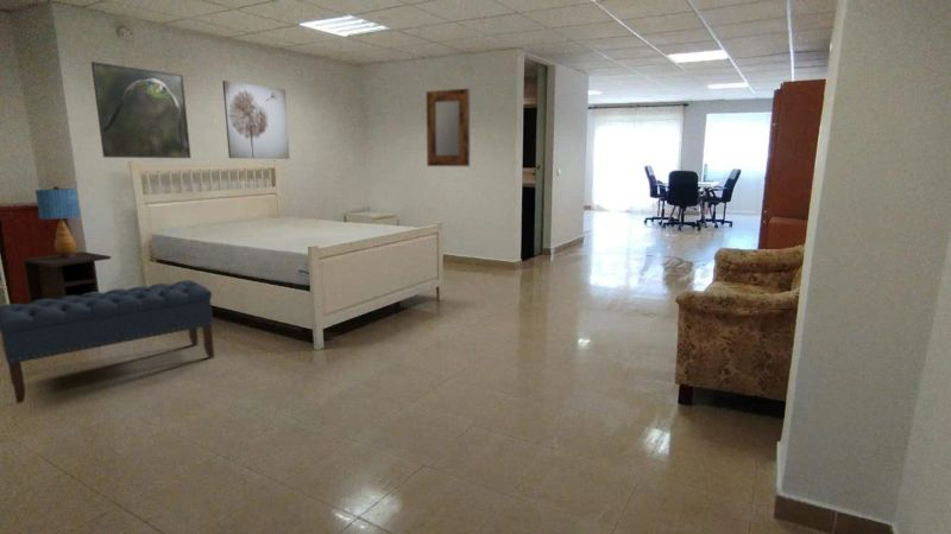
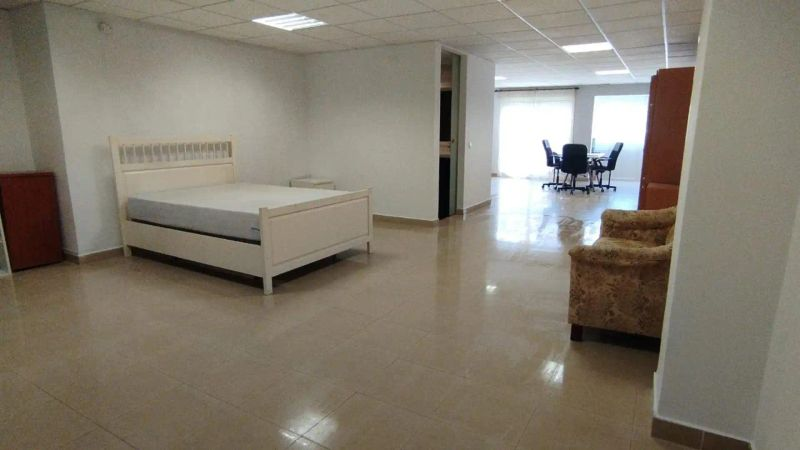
- bench (114, 332)
- nightstand (73, 292)
- wall art (258, 122)
- table lamp (61, 222)
- home mirror (447, 128)
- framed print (145, 114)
